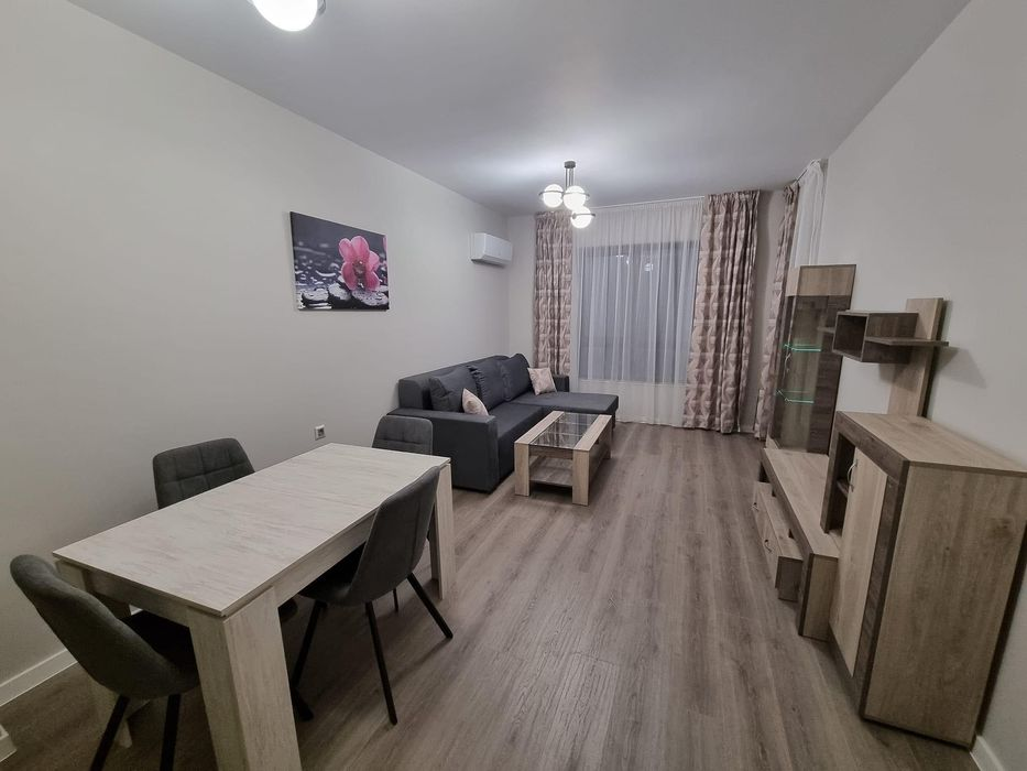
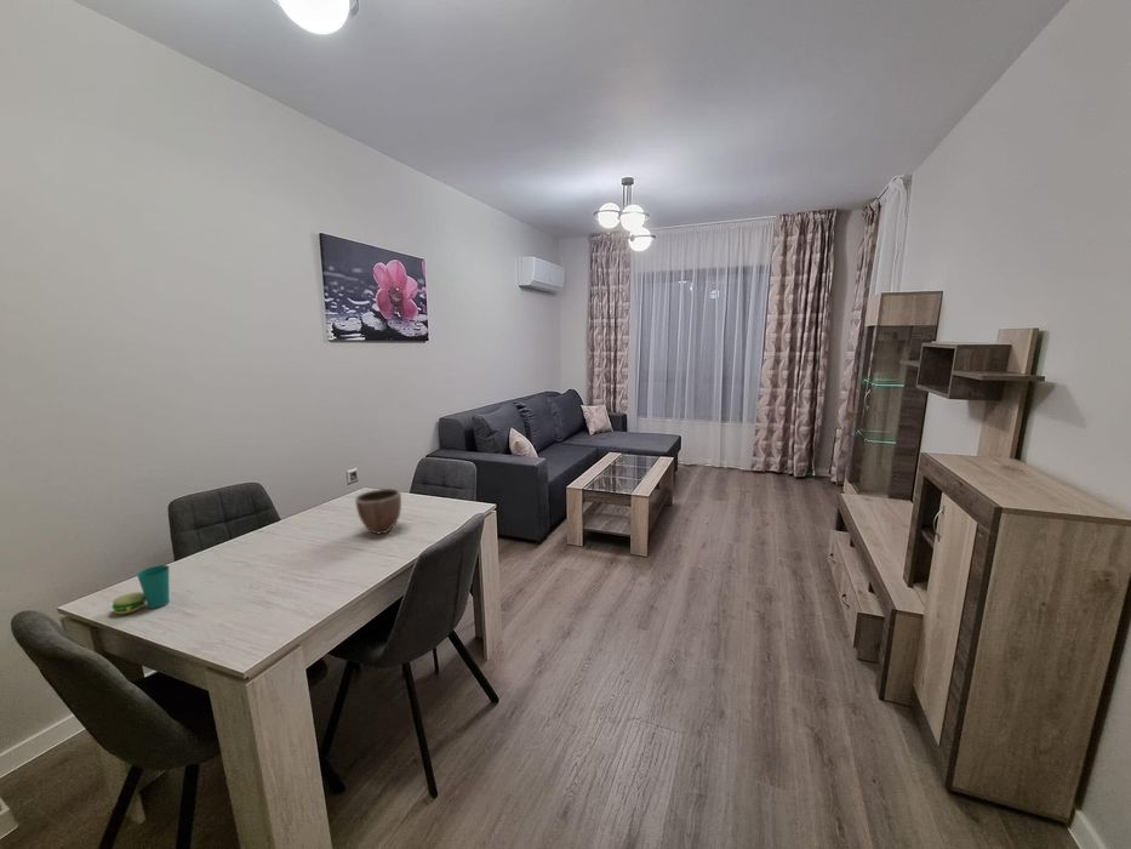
+ cup (142, 588)
+ decorative bowl (379, 512)
